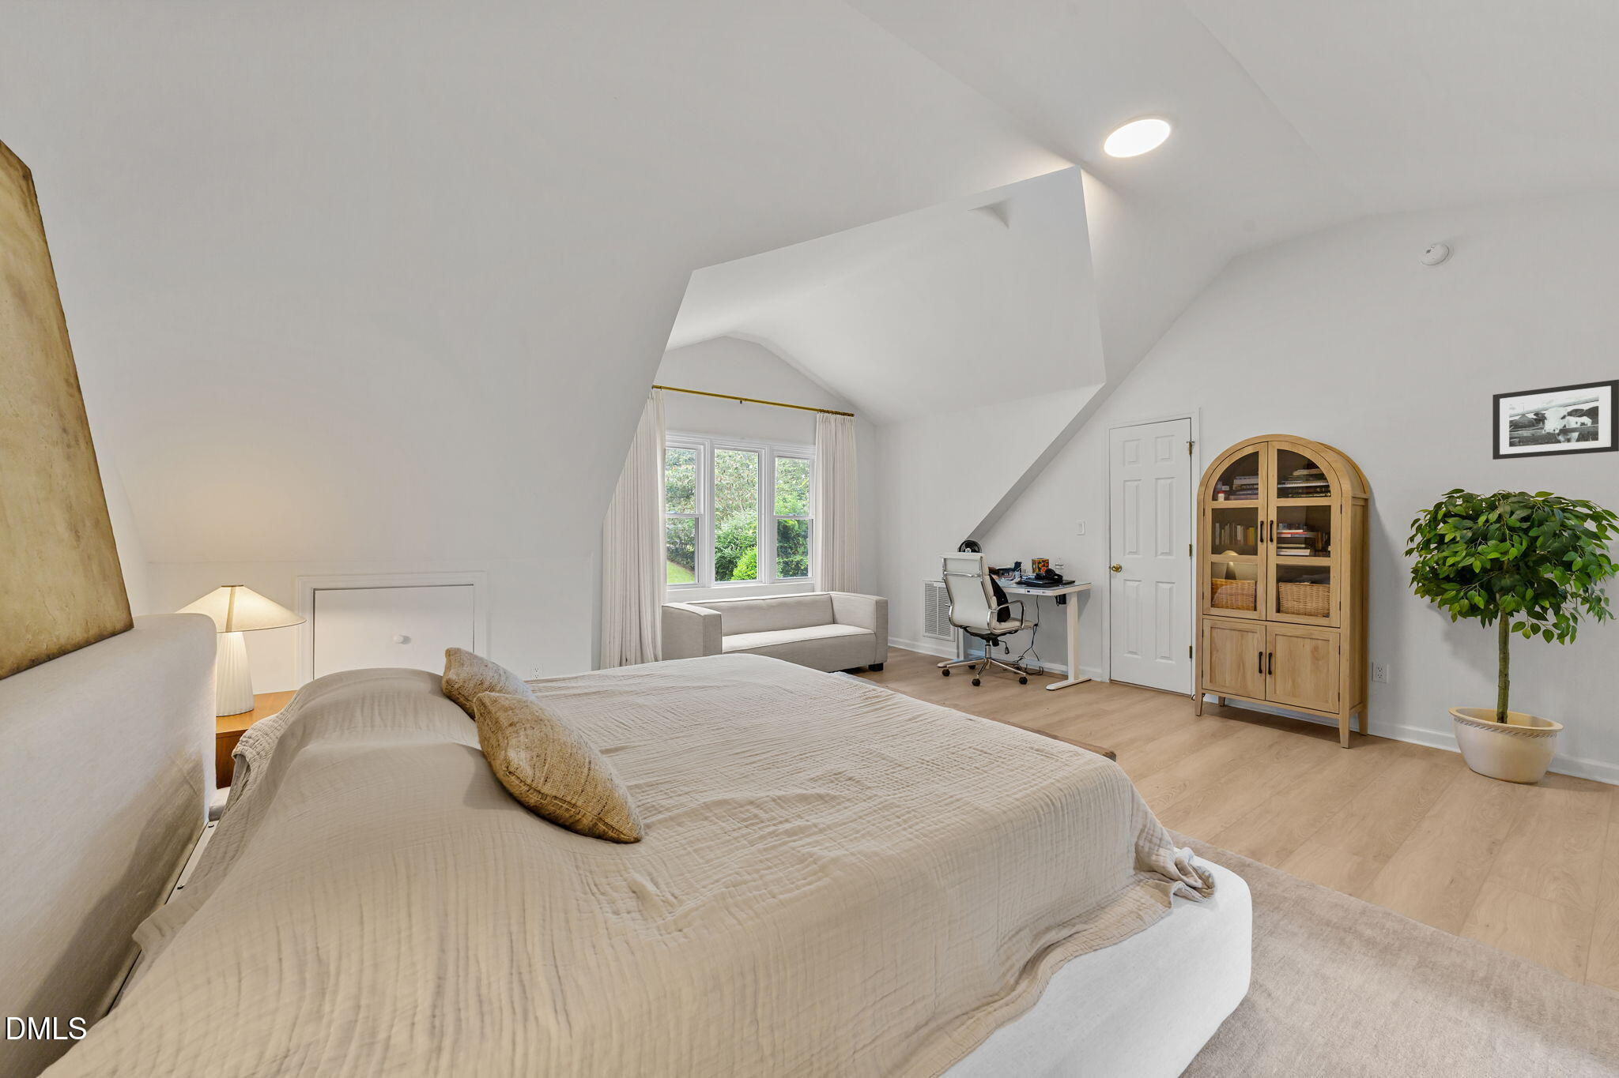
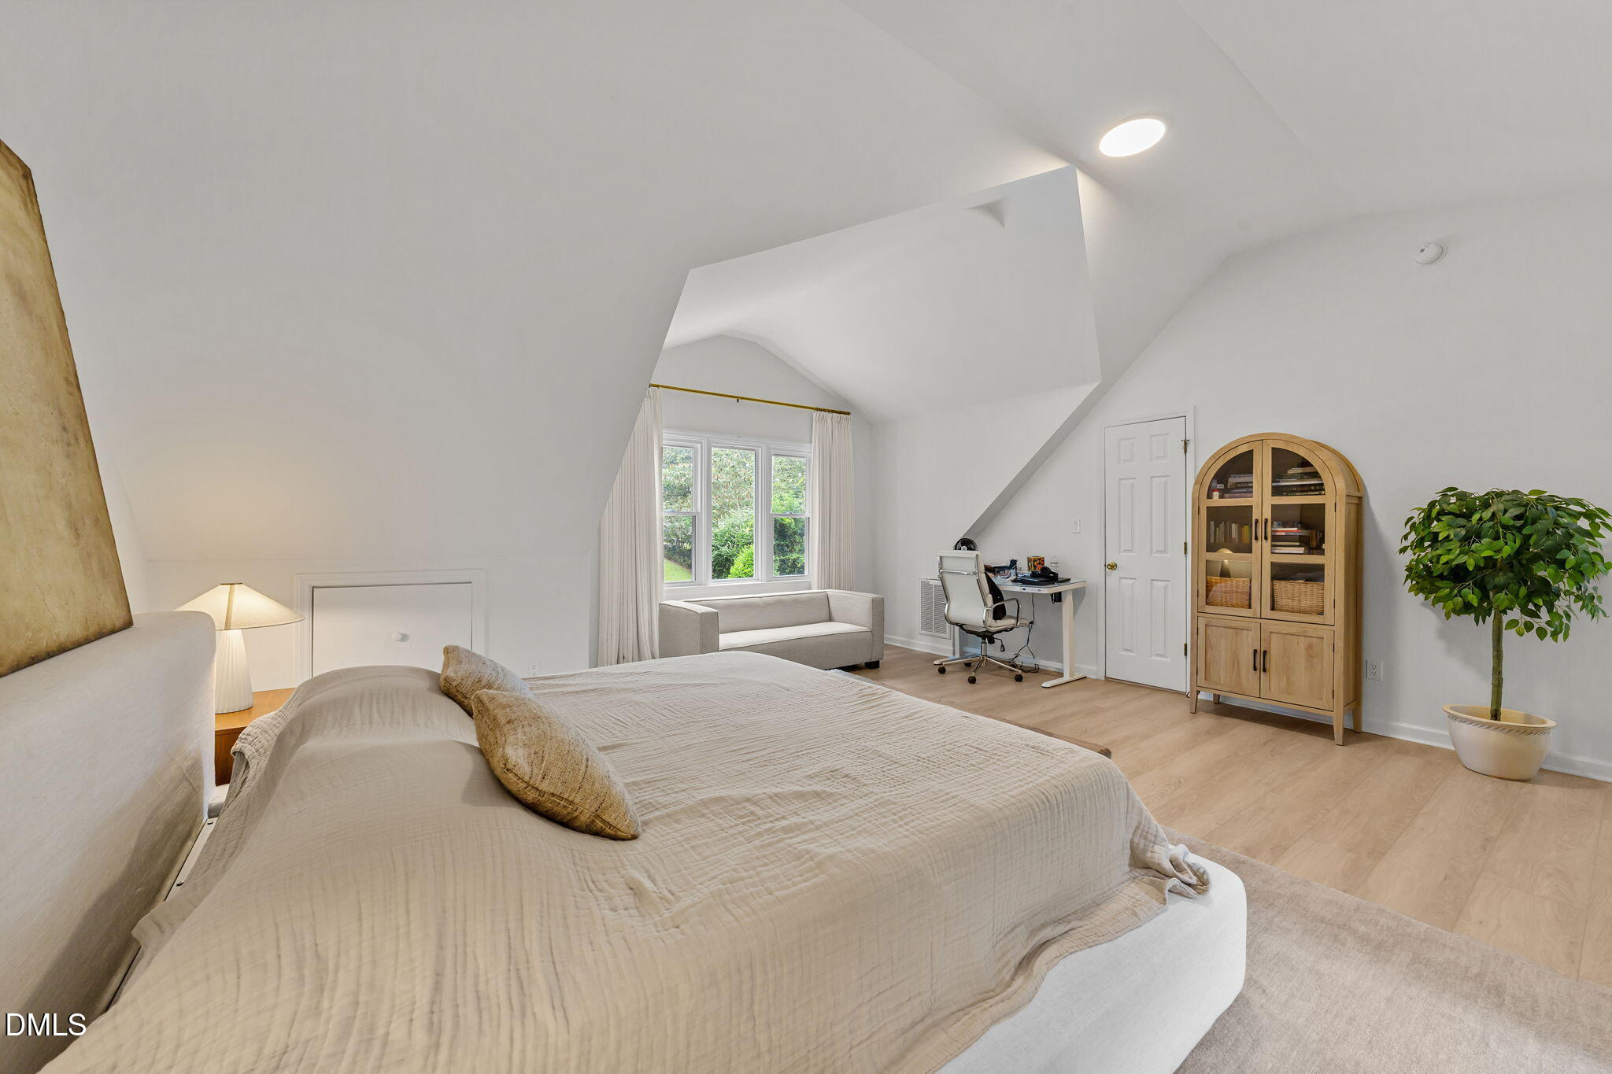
- picture frame (1553, 421)
